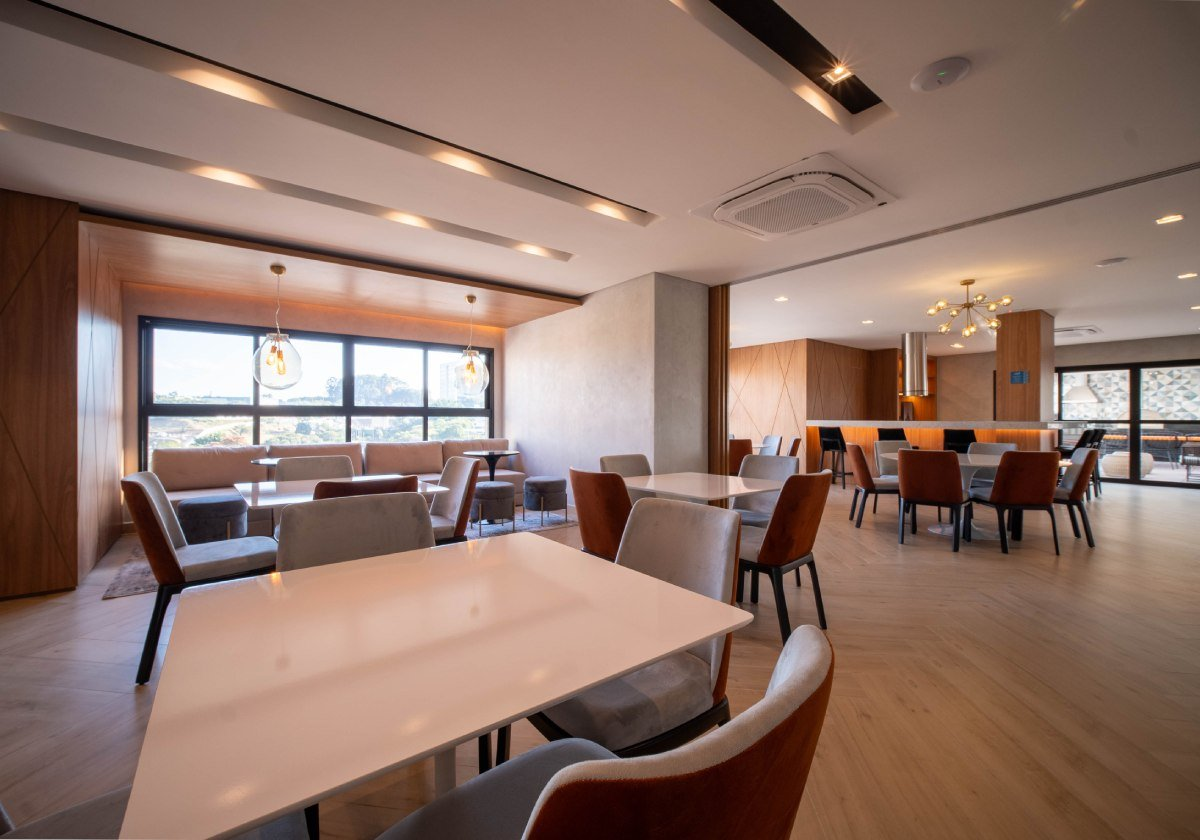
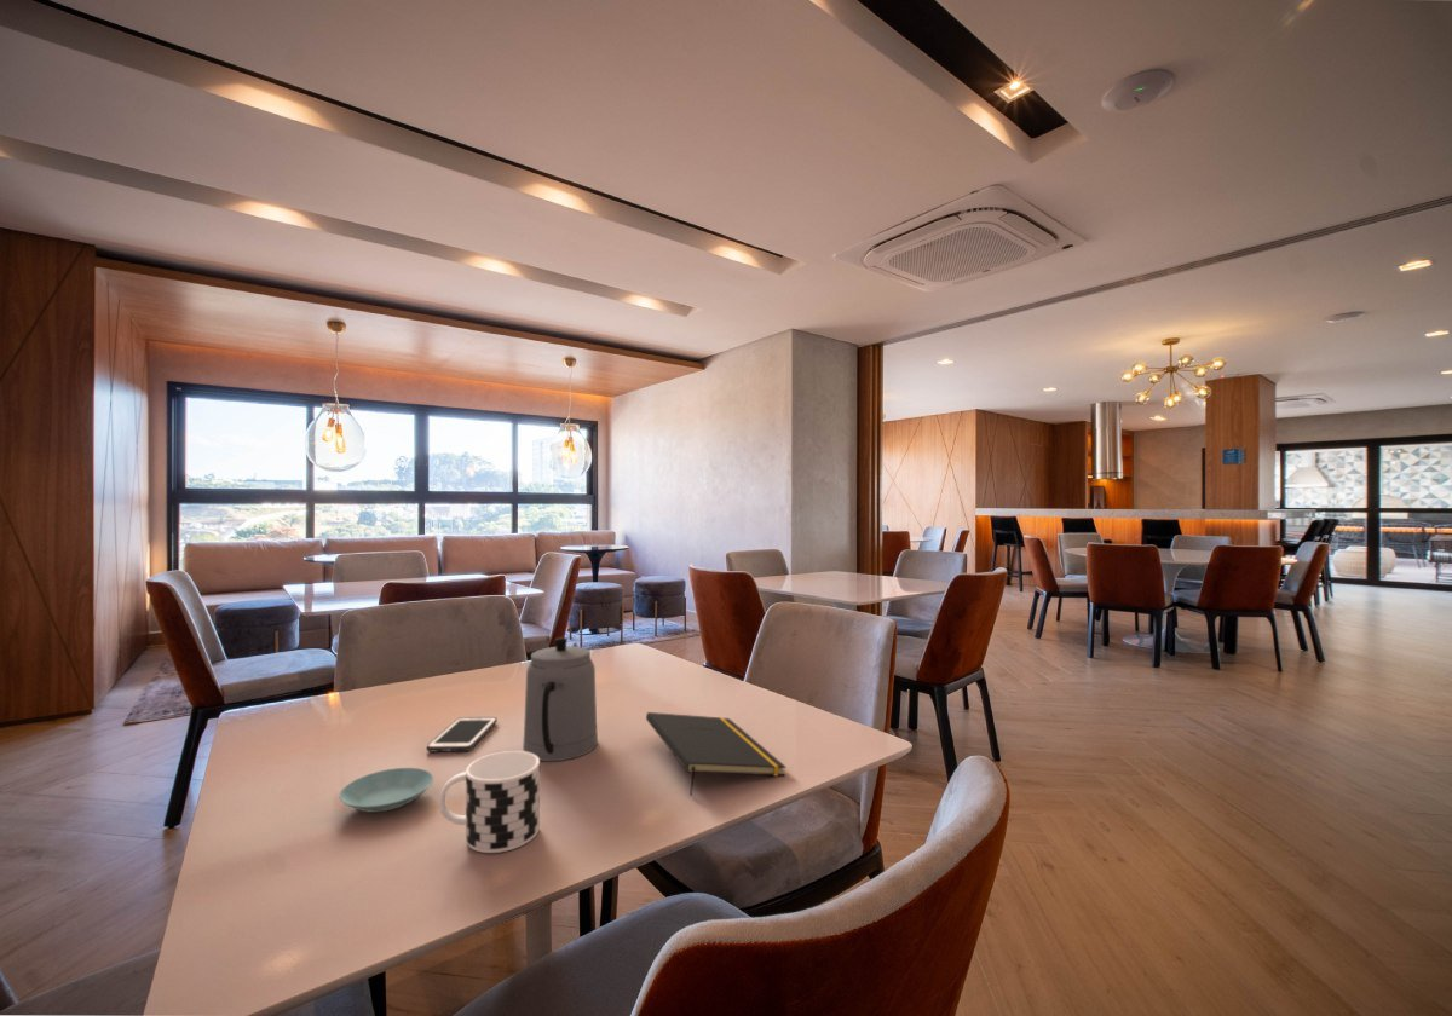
+ saucer (387, 792)
+ cup (490, 801)
+ cell phone (463, 733)
+ notepad (710, 741)
+ teapot (561, 689)
